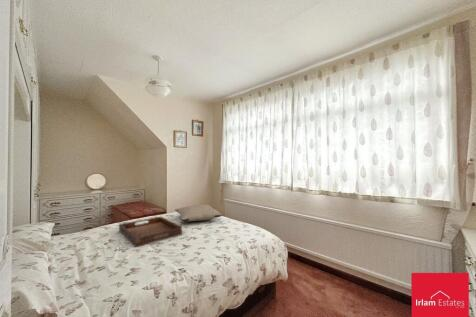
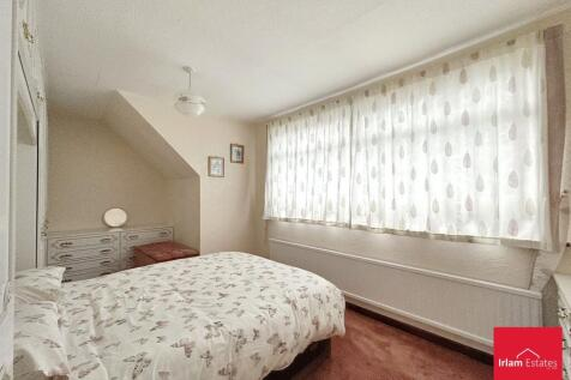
- serving tray (150, 229)
- pillow (197, 212)
